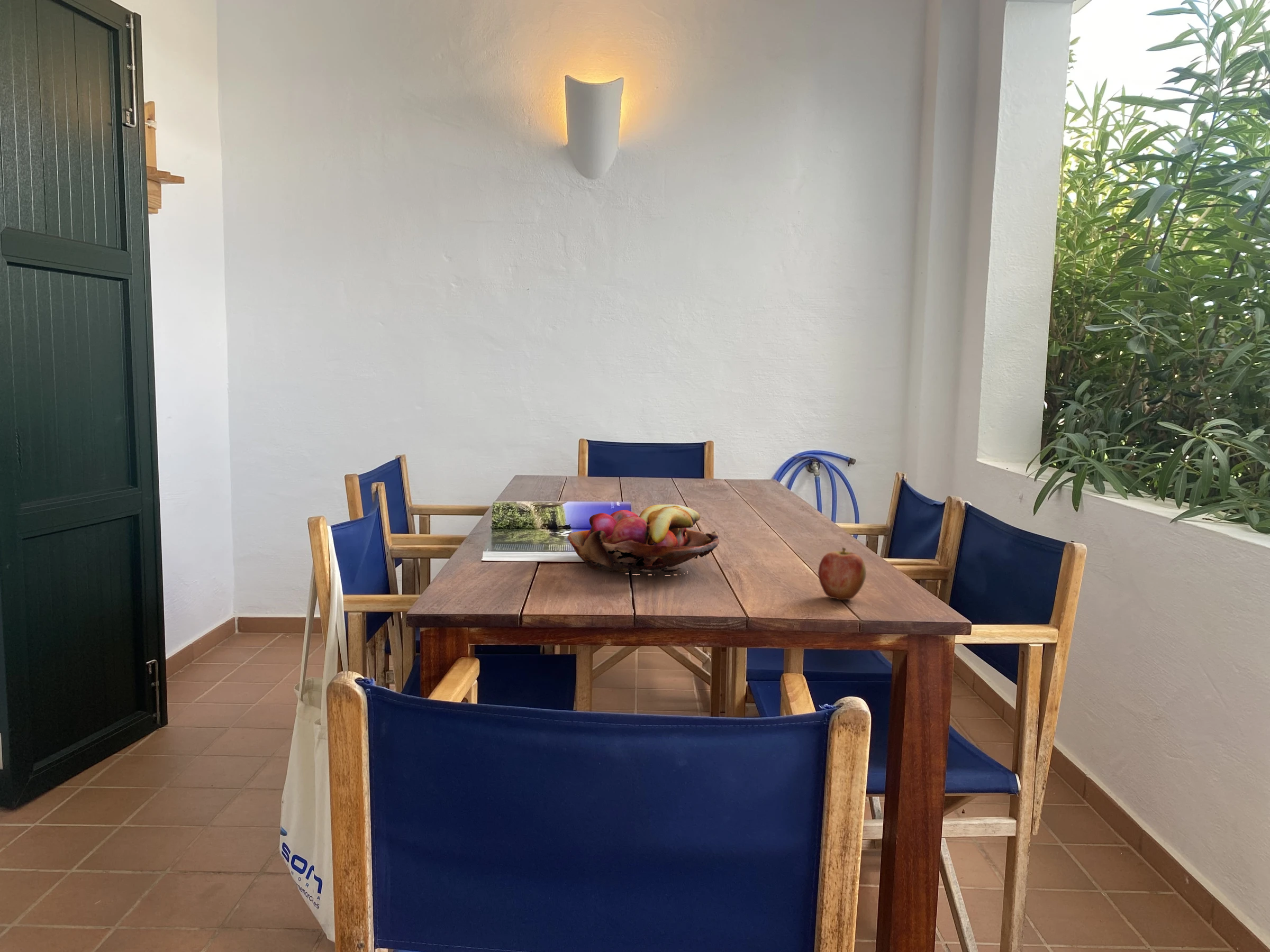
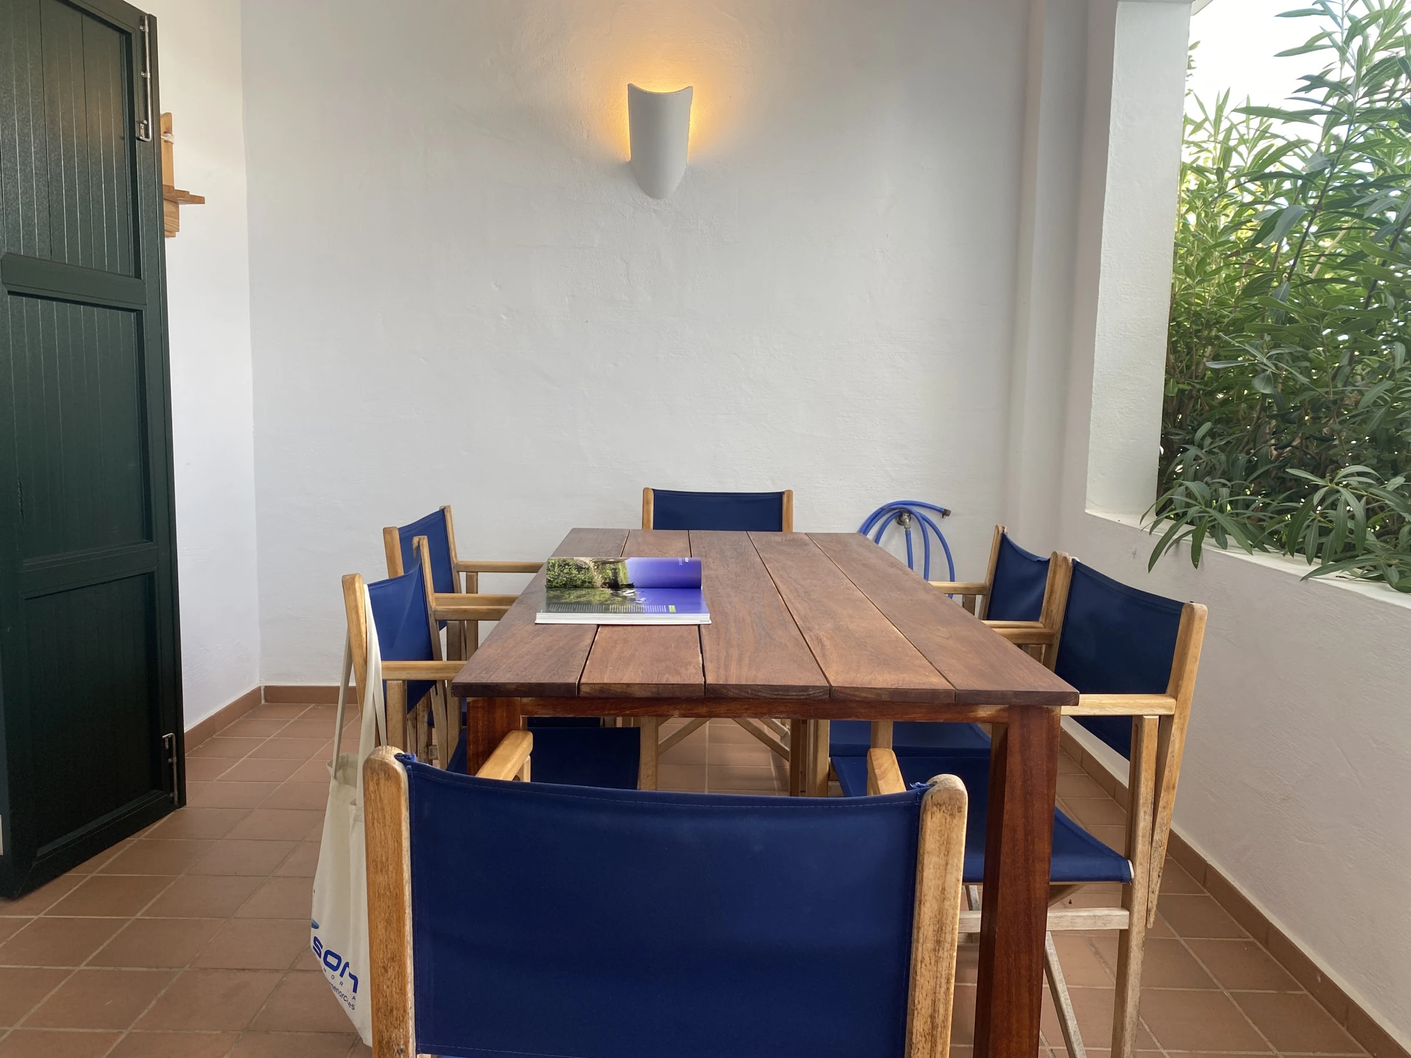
- apple (841, 573)
- fruit basket (645, 536)
